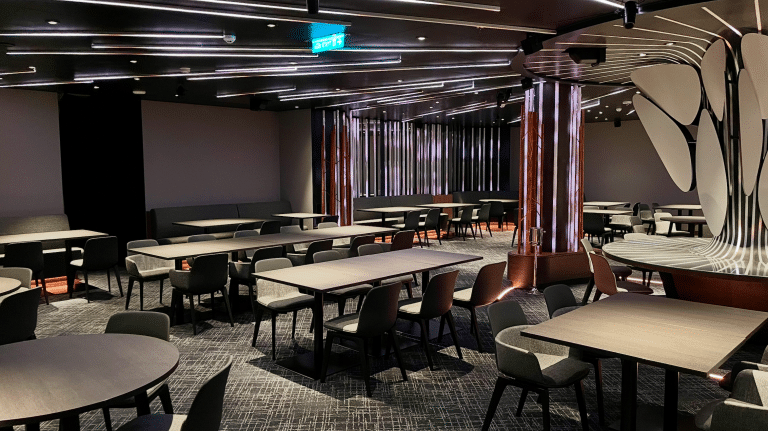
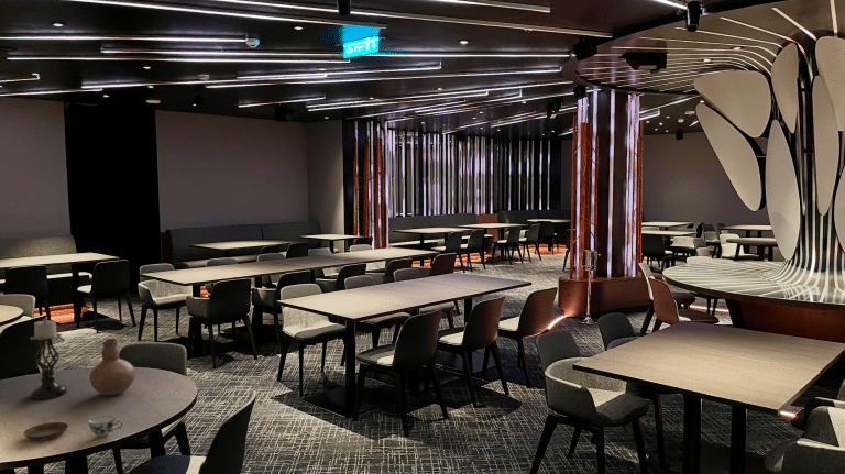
+ vase (112, 366)
+ candle holder (46, 356)
+ saucer (46, 432)
+ chinaware (105, 427)
